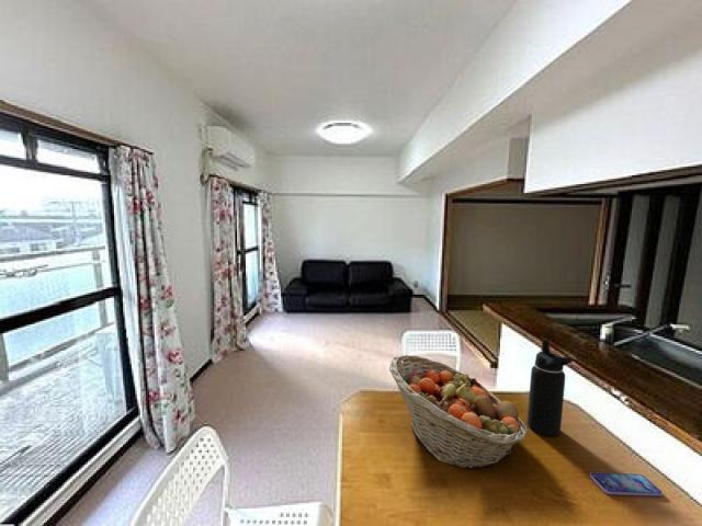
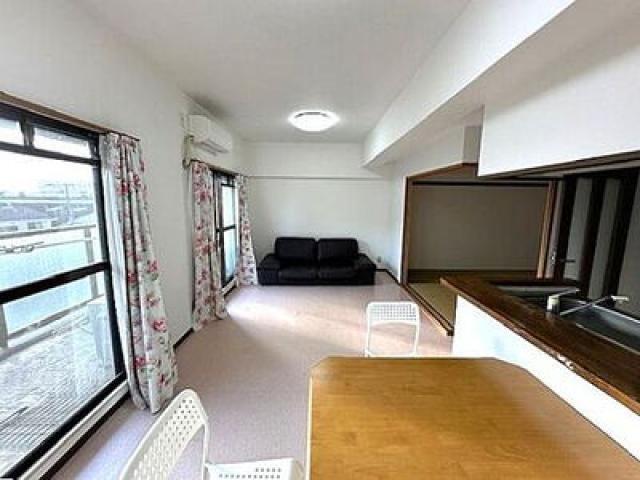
- smartphone (624, 483)
- fruit basket (452, 402)
- water bottle (548, 387)
